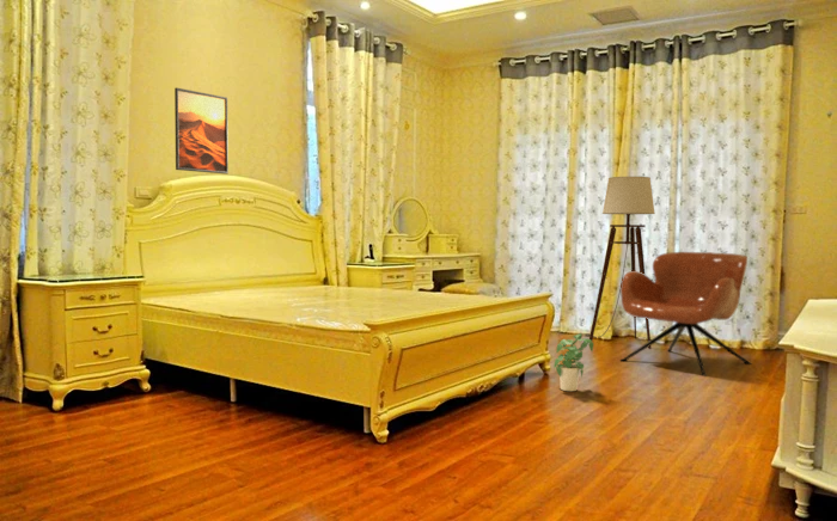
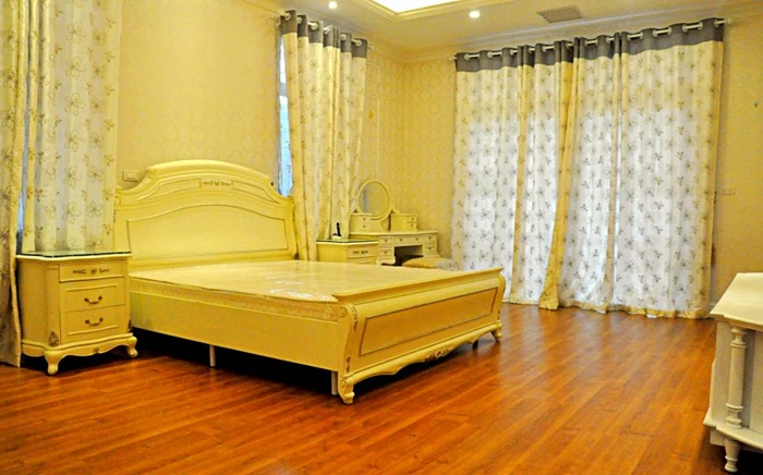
- armchair (685, 307)
- potted plant (572, 361)
- floor lamp (624, 260)
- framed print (202, 131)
